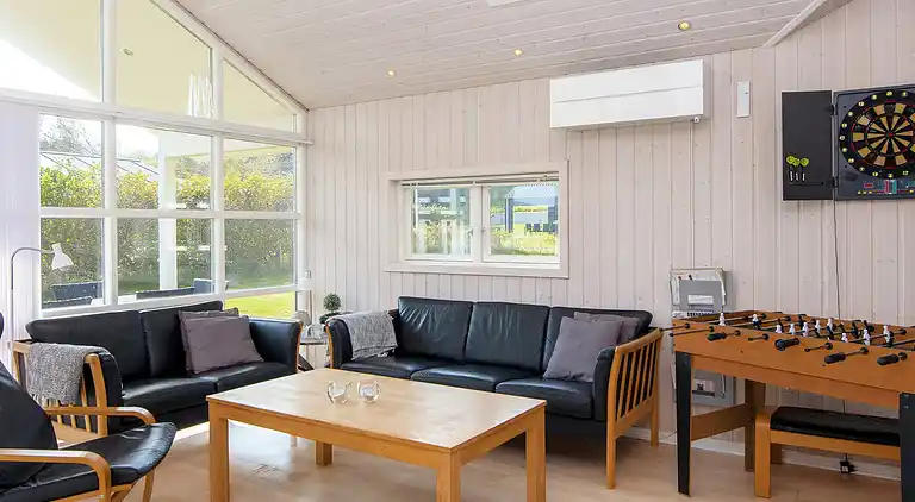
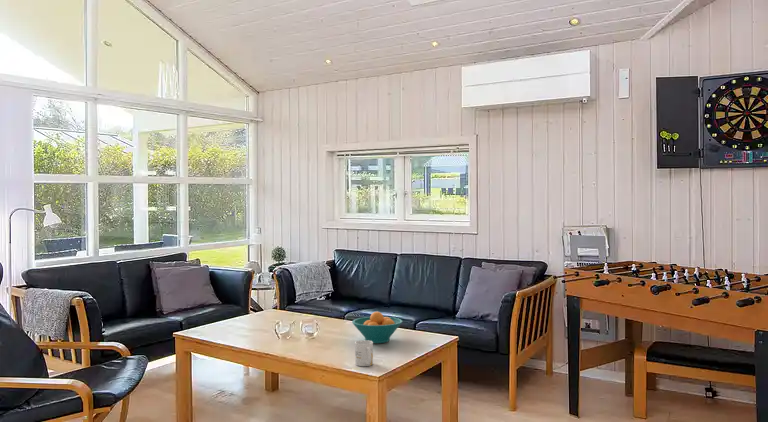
+ mug (366, 353)
+ fruit bowl (377, 326)
